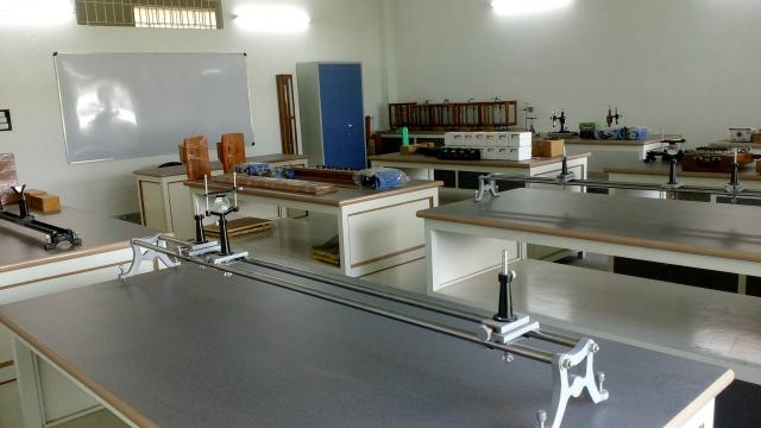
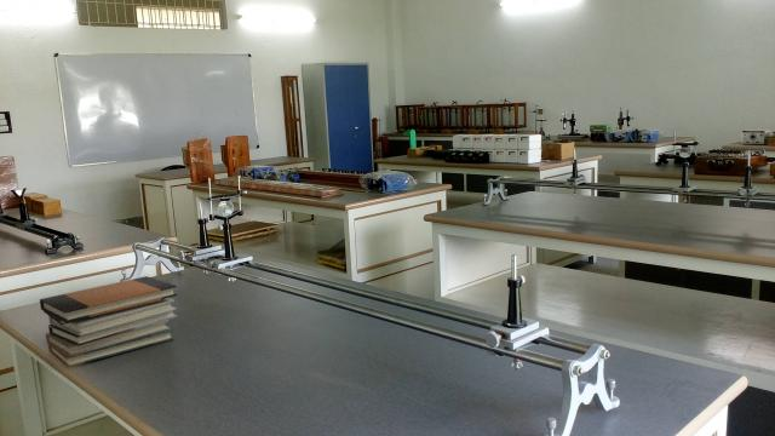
+ book stack (111, 319)
